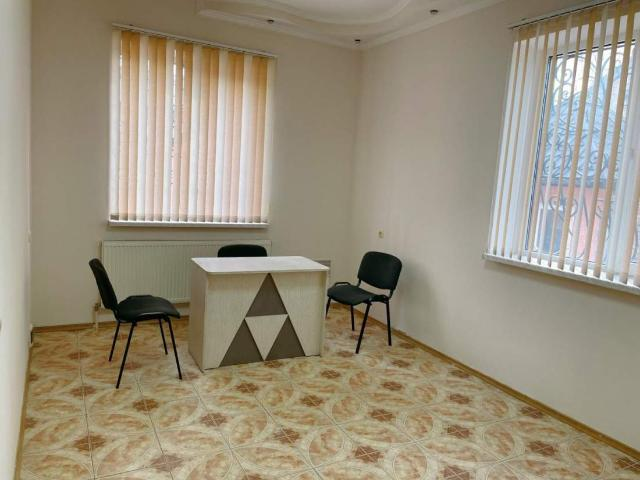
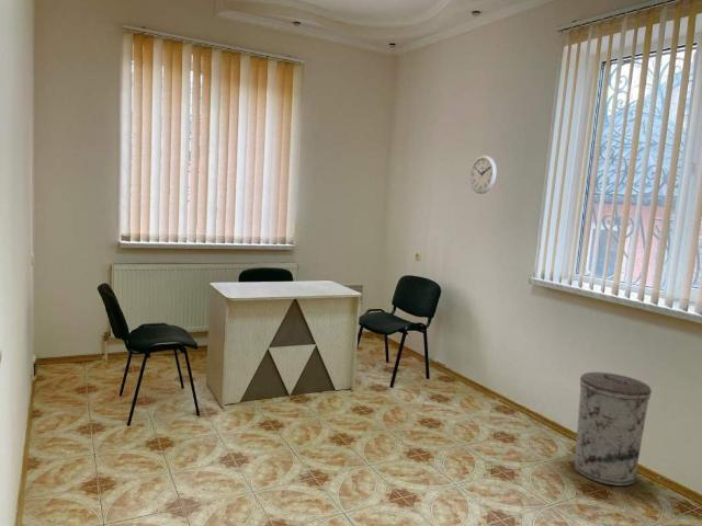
+ trash can (609, 424)
+ wall clock (482, 174)
